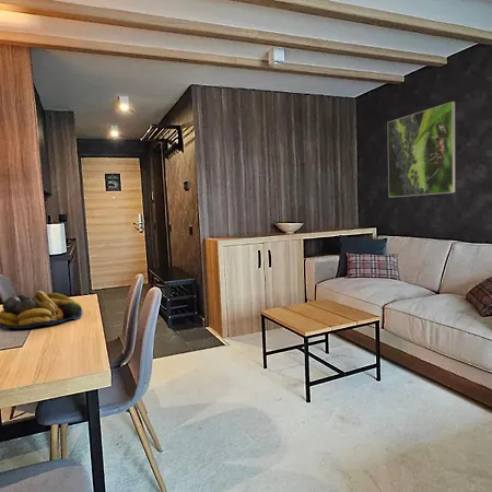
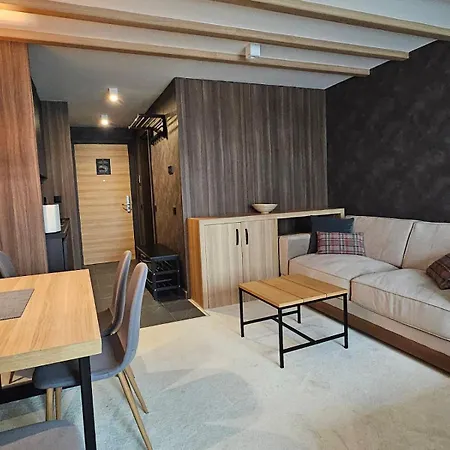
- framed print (418, 154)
- fruit bowl (39, 305)
